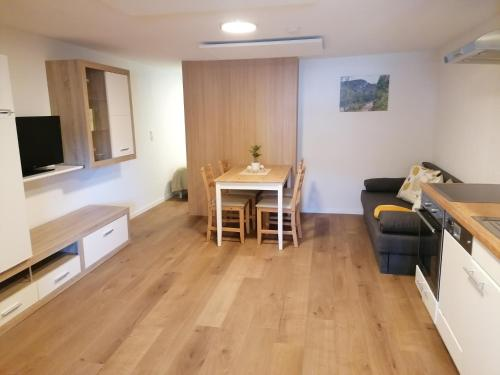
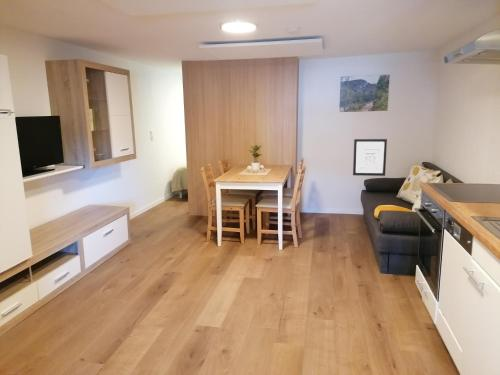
+ wall art (369, 157)
